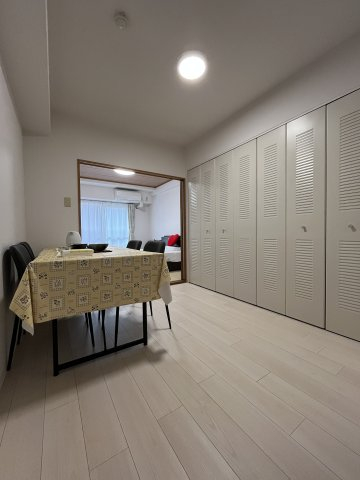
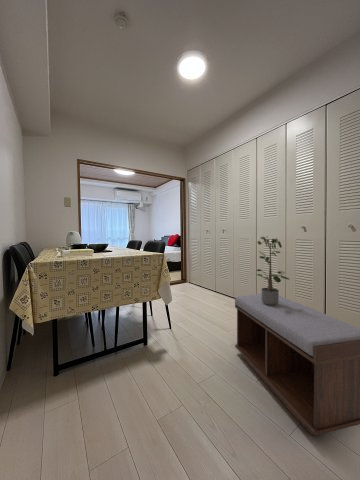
+ potted plant (269, 268)
+ bench (288, 345)
